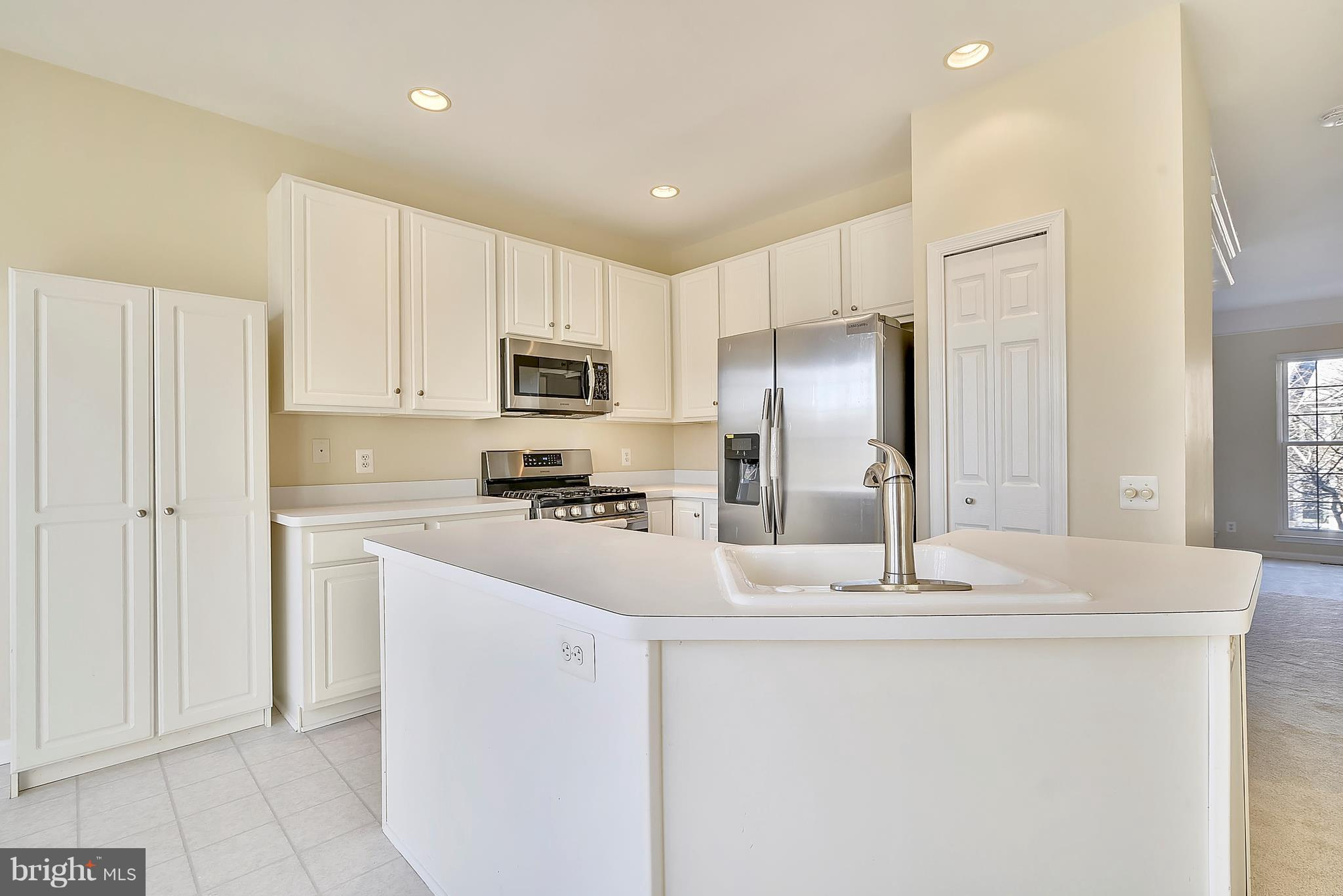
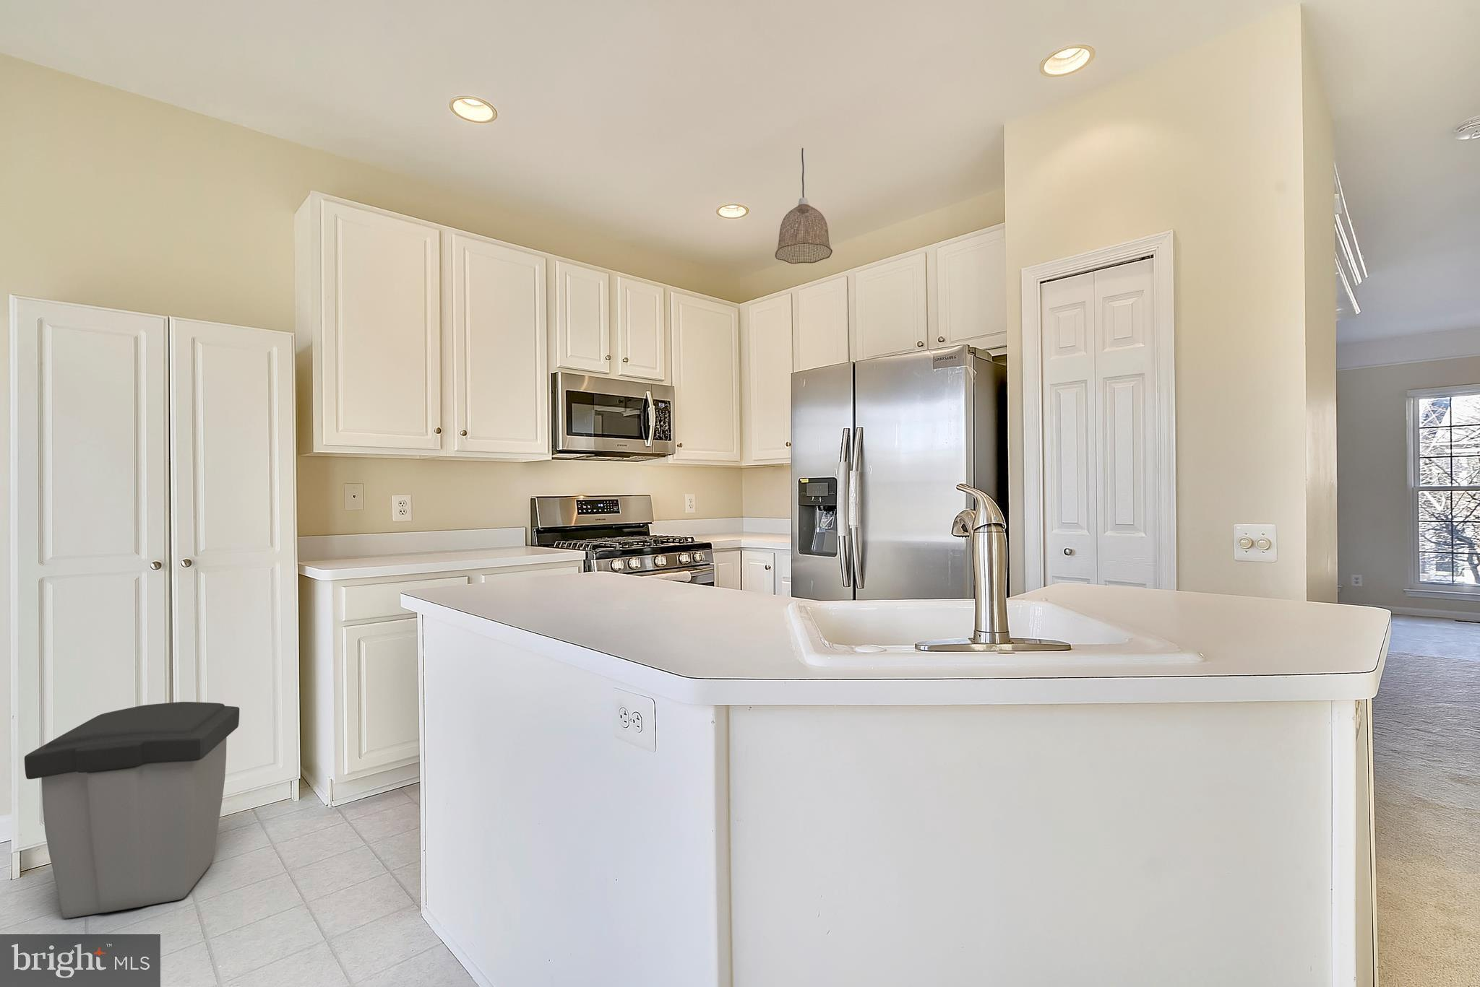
+ trash can (141, 804)
+ pendant lamp (803, 202)
